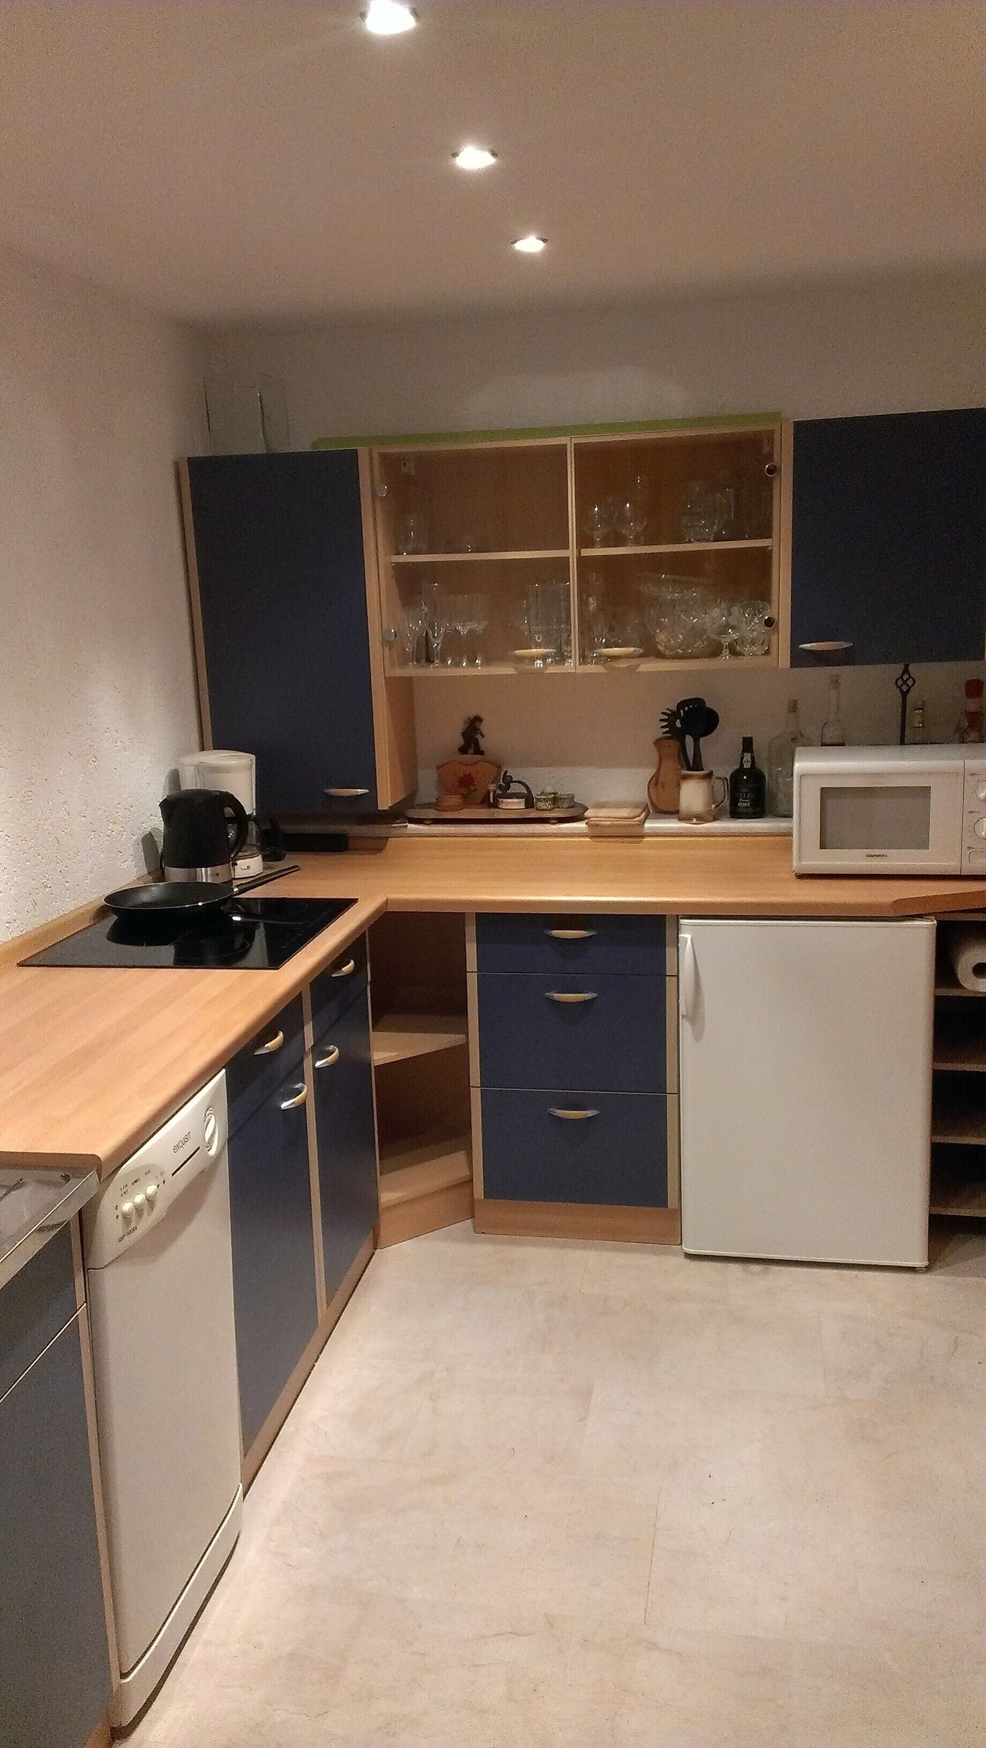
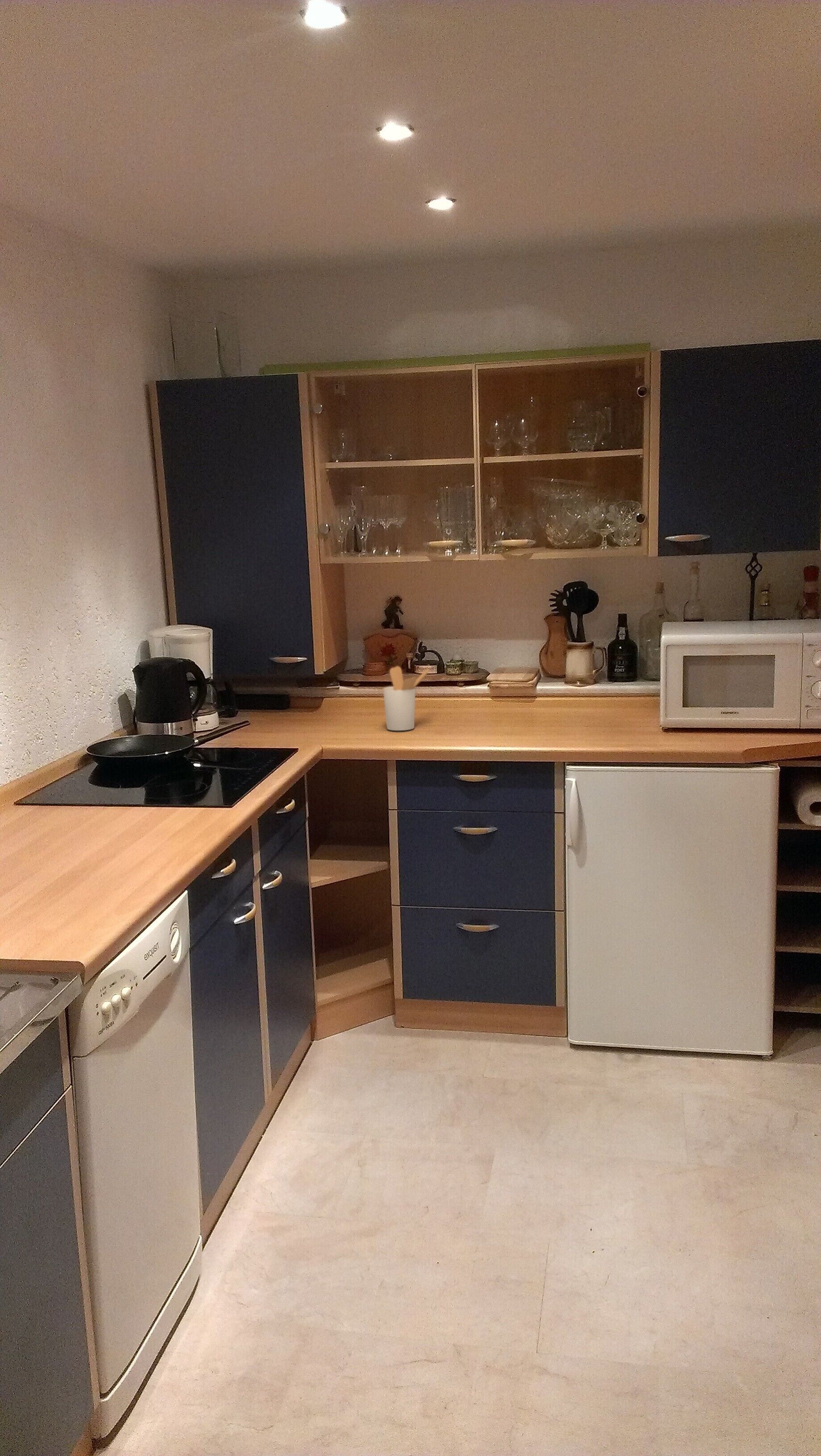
+ utensil holder (408, 698)
